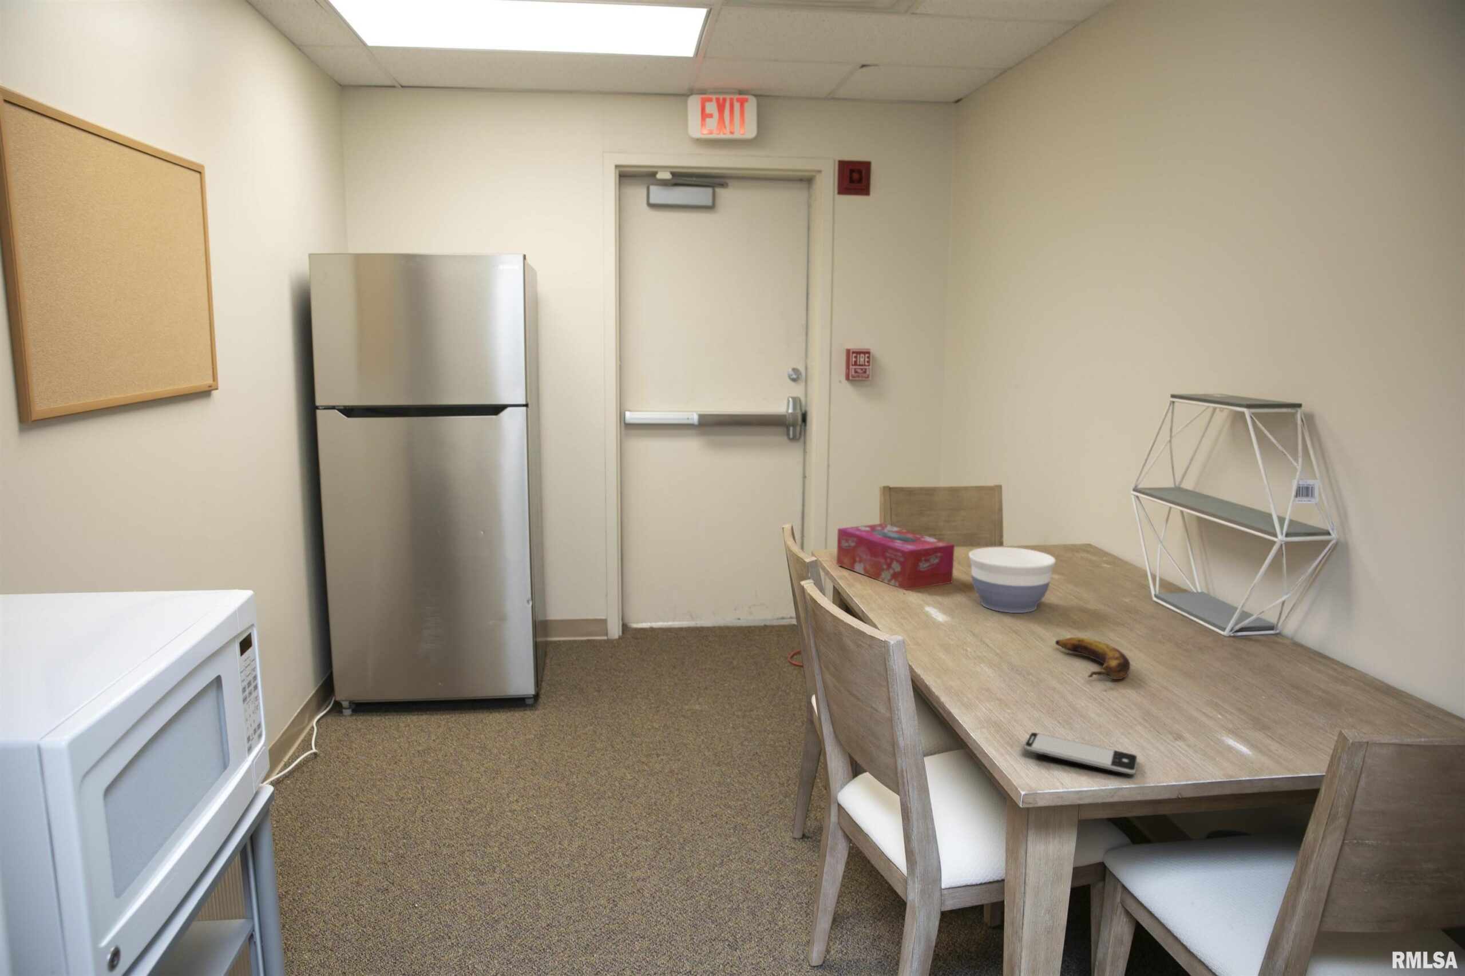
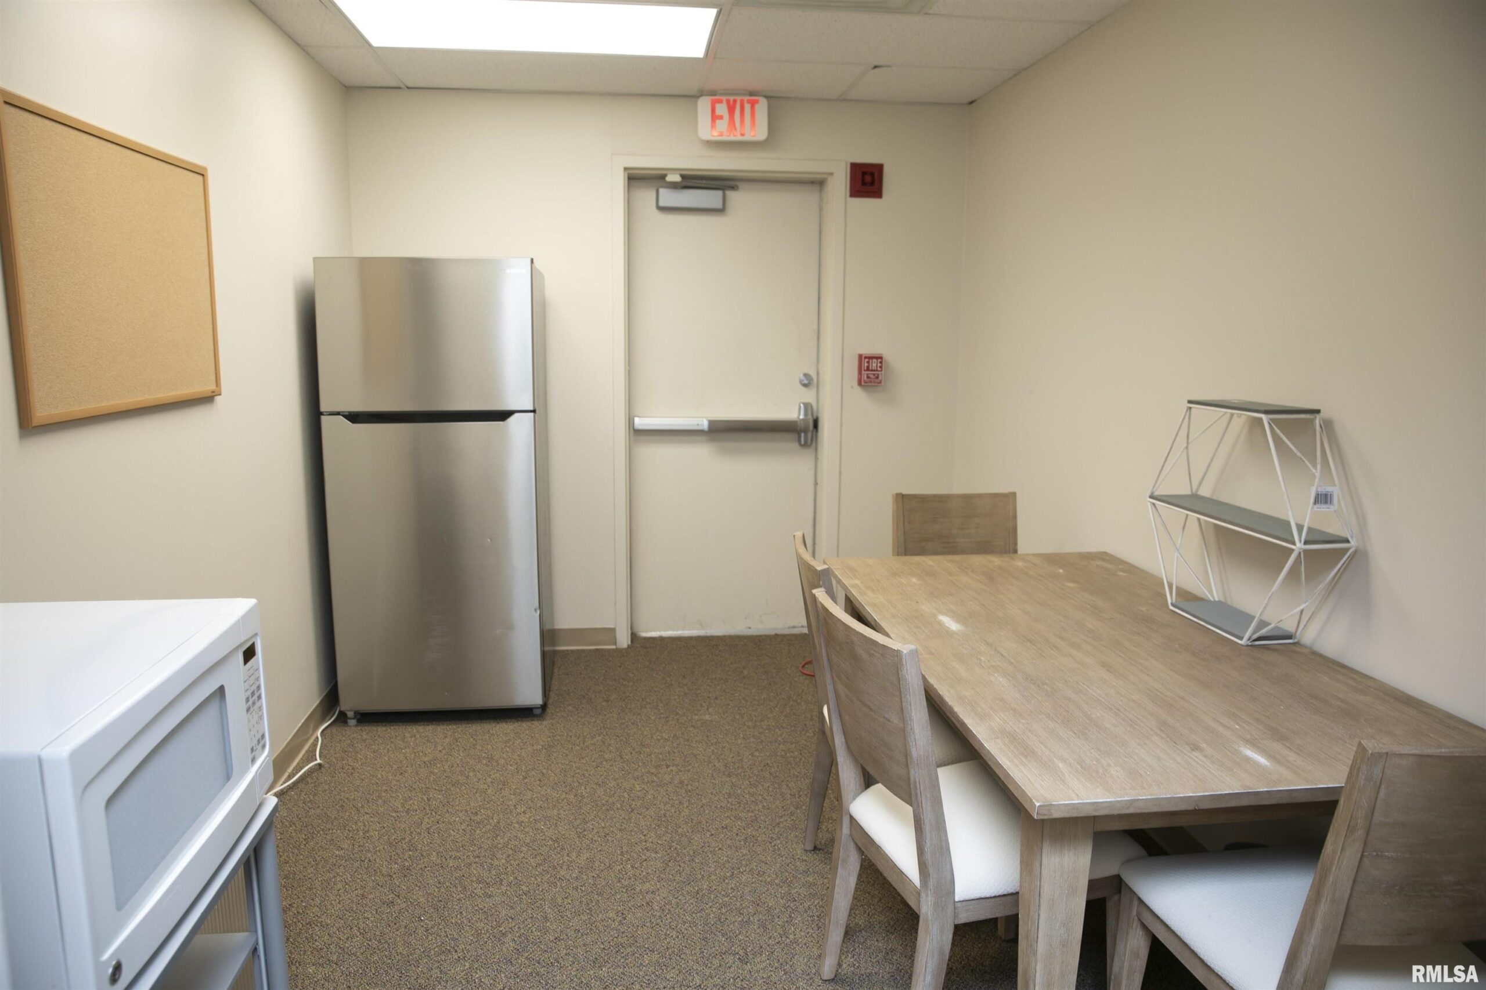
- smartphone (1080, 753)
- banana (1092, 657)
- bowl (1010, 581)
- tissue box (893, 554)
